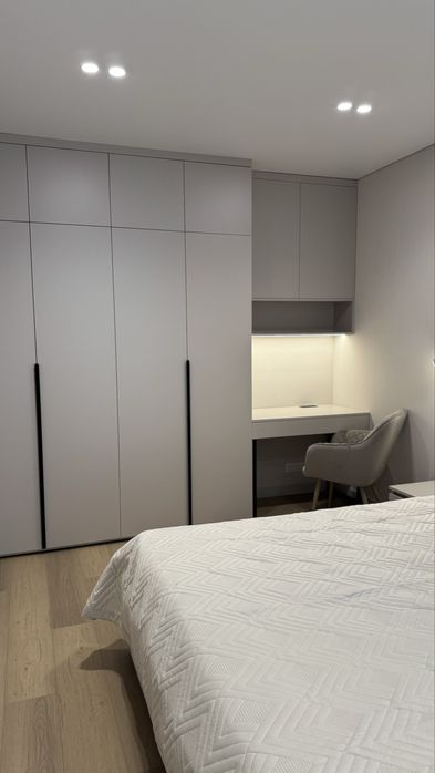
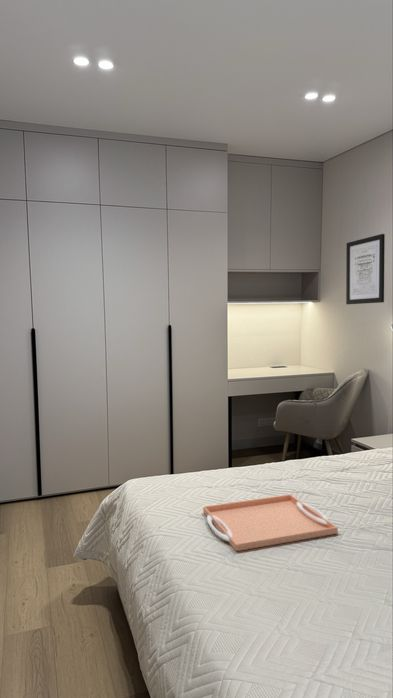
+ serving tray (266, 519)
+ wall art (364, 271)
